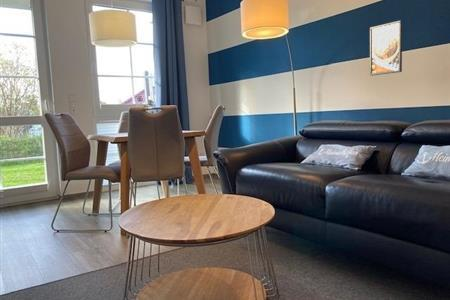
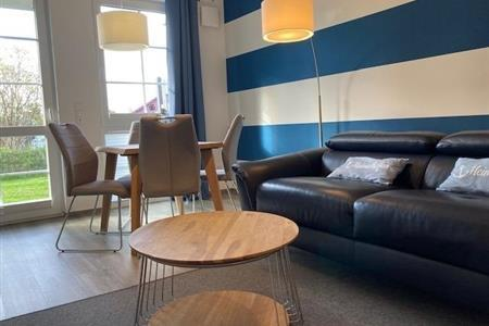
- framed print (385, 49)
